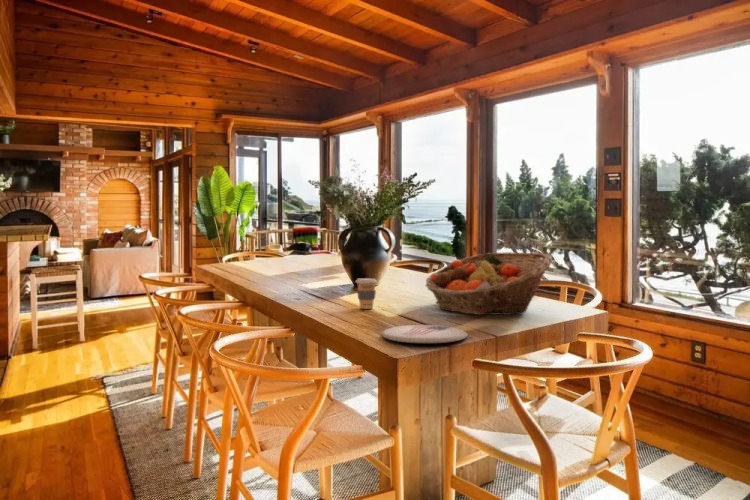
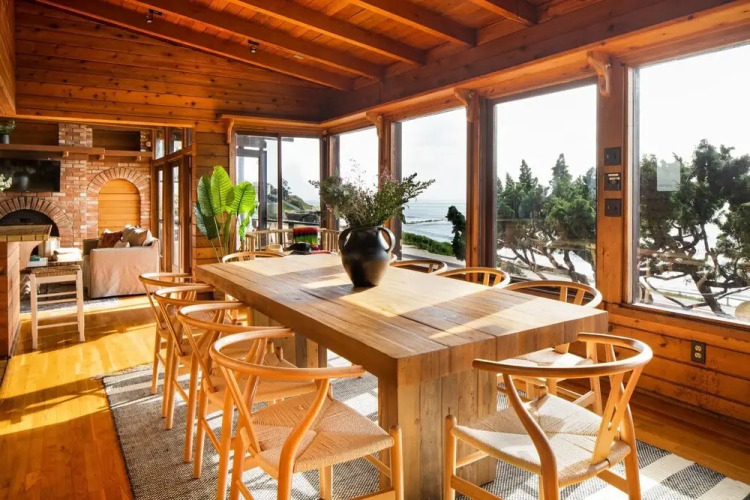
- coffee cup (366, 293)
- plate (424, 332)
- fruit basket (486, 281)
